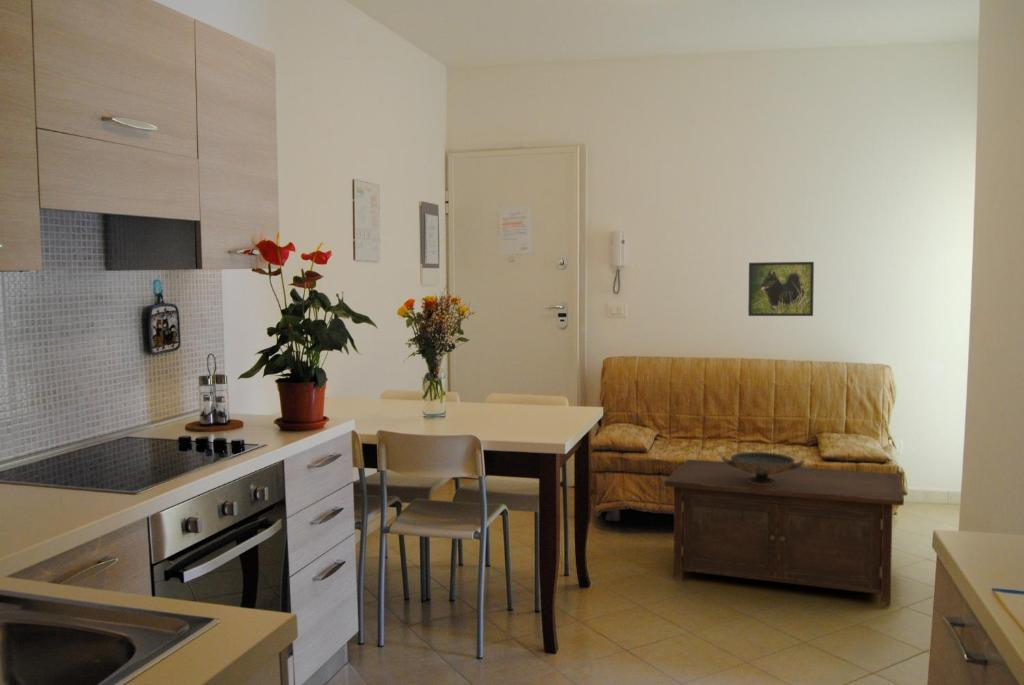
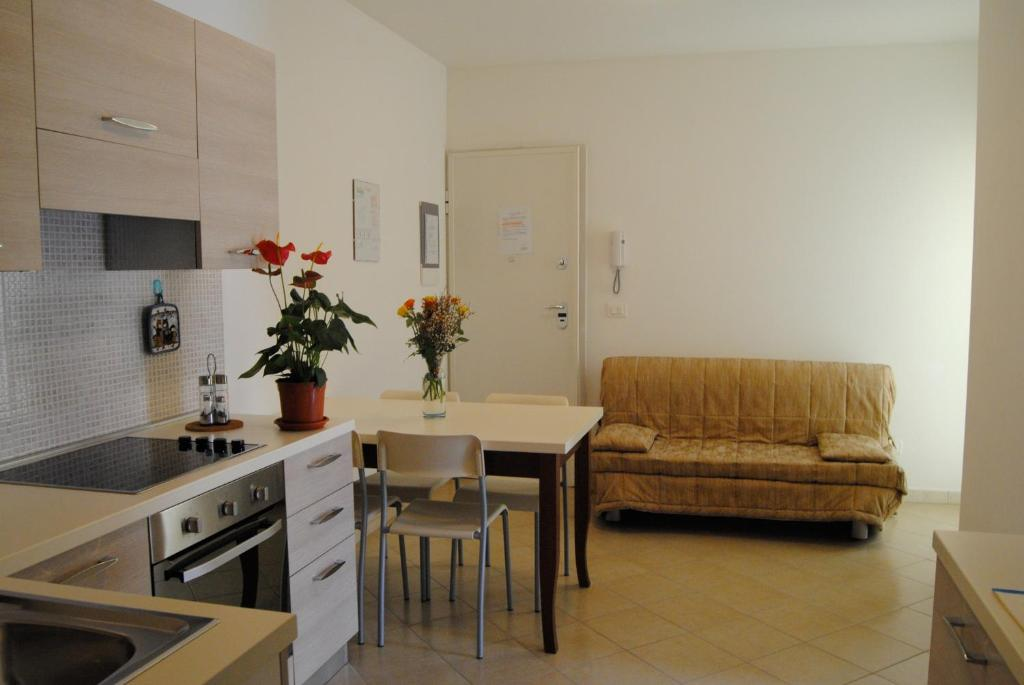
- decorative bowl (762, 469)
- cabinet (783, 527)
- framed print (780, 289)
